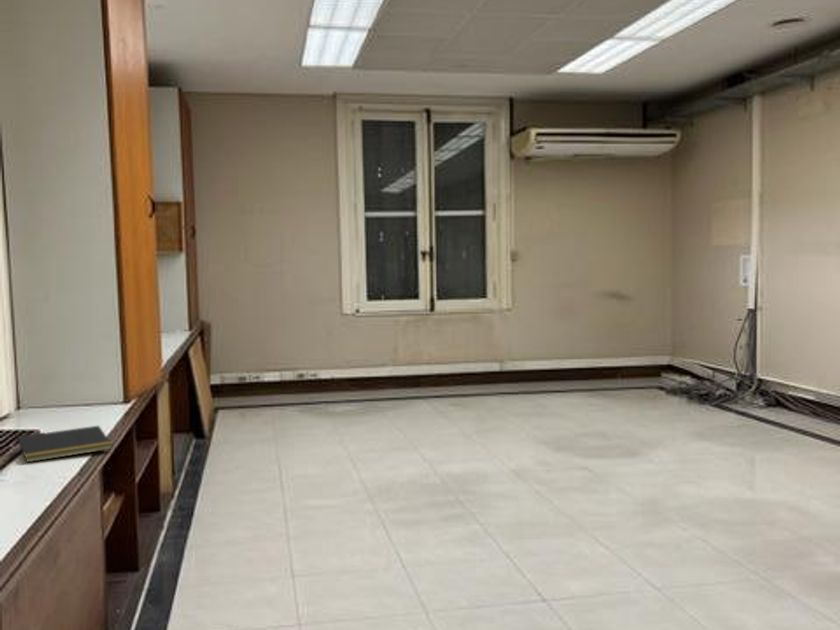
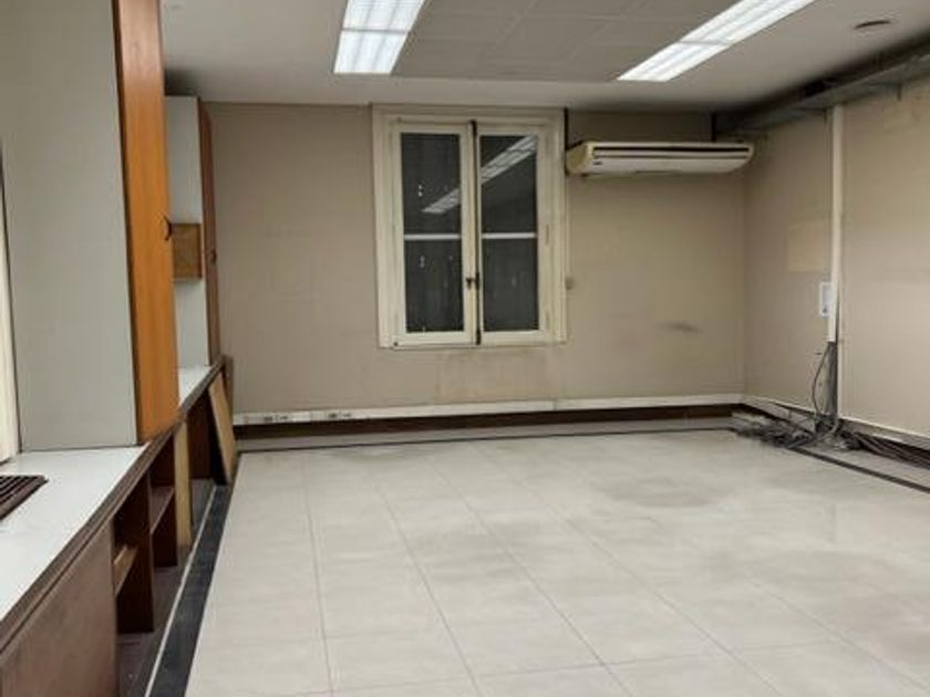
- notepad (65, 442)
